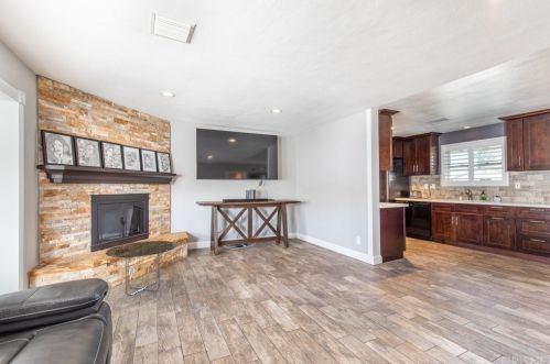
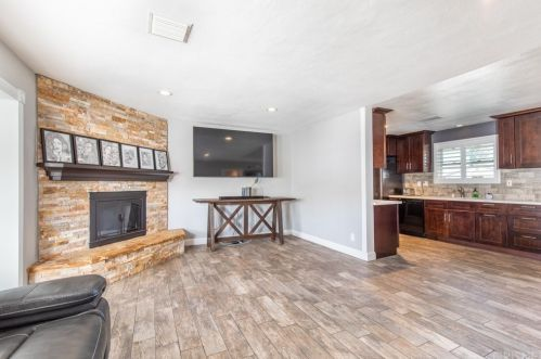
- side table (142, 255)
